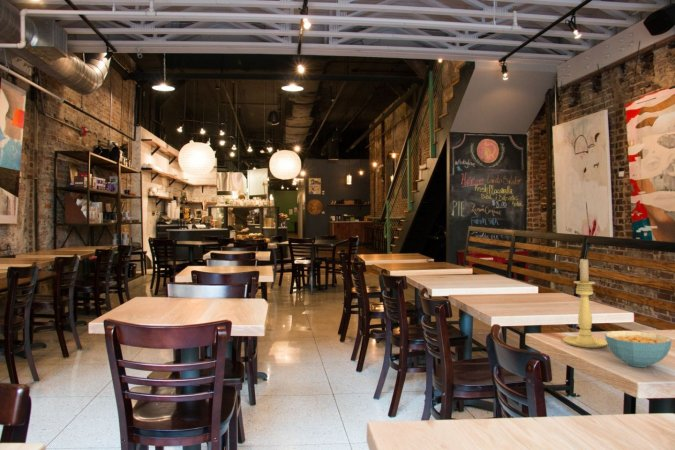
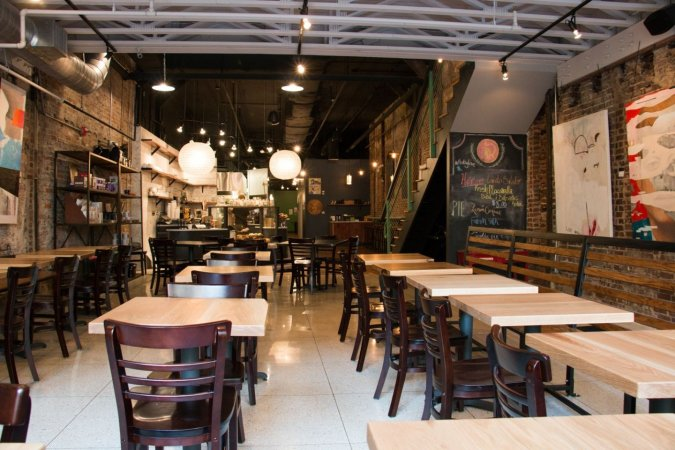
- candle holder (584, 300)
- cereal bowl (637, 350)
